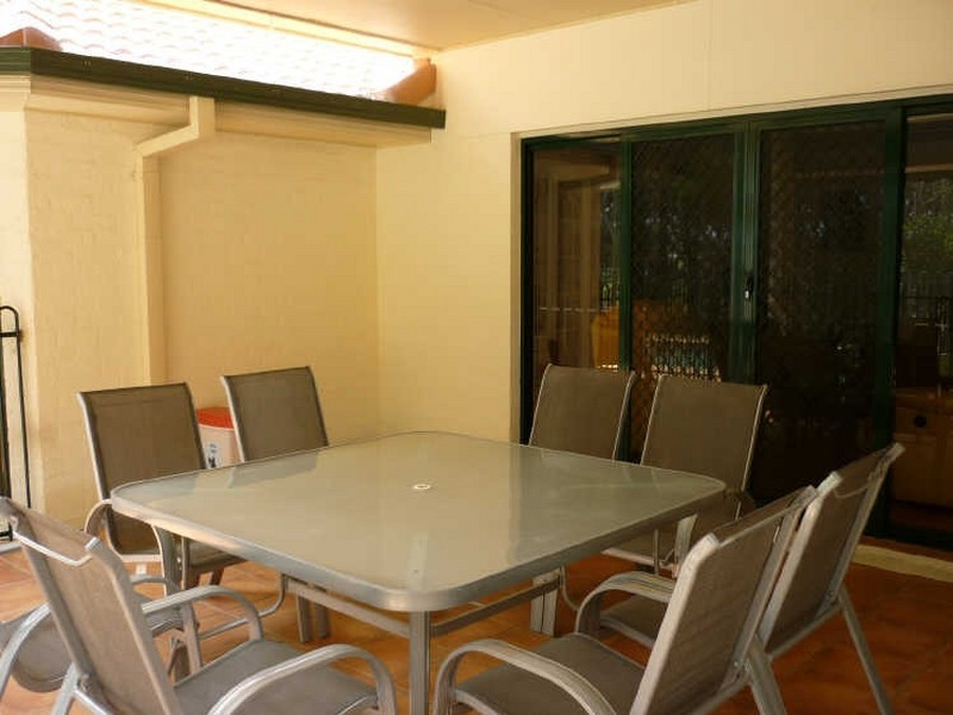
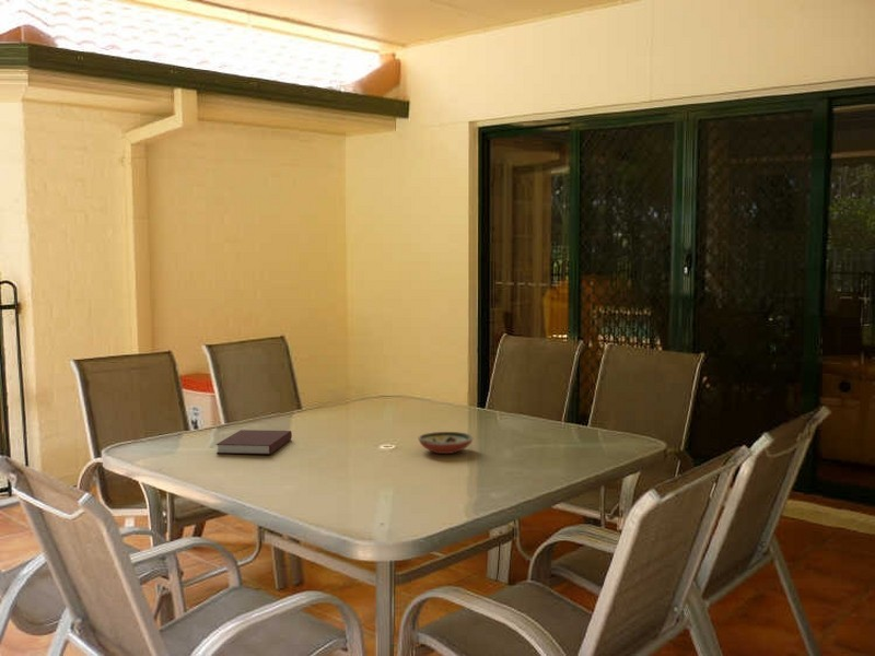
+ notebook (255, 441)
+ decorative bowl (445, 444)
